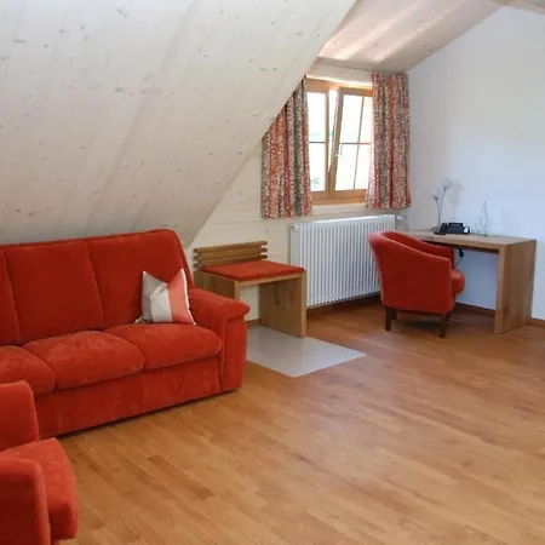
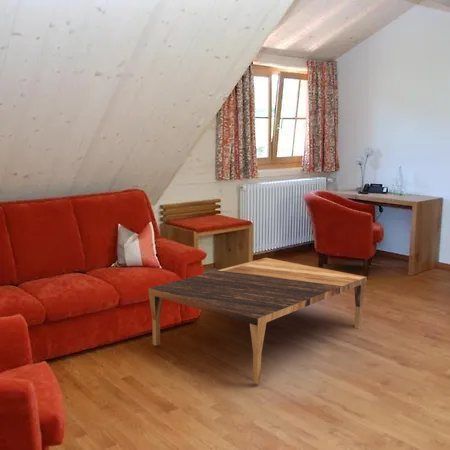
+ coffee table (262, 309)
